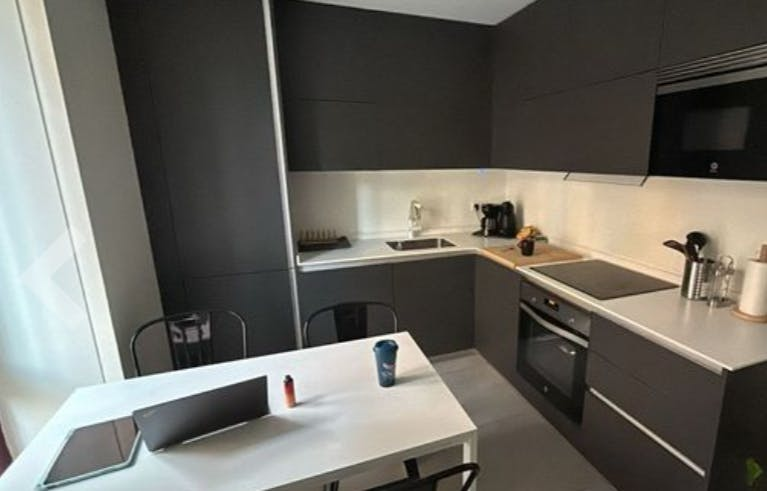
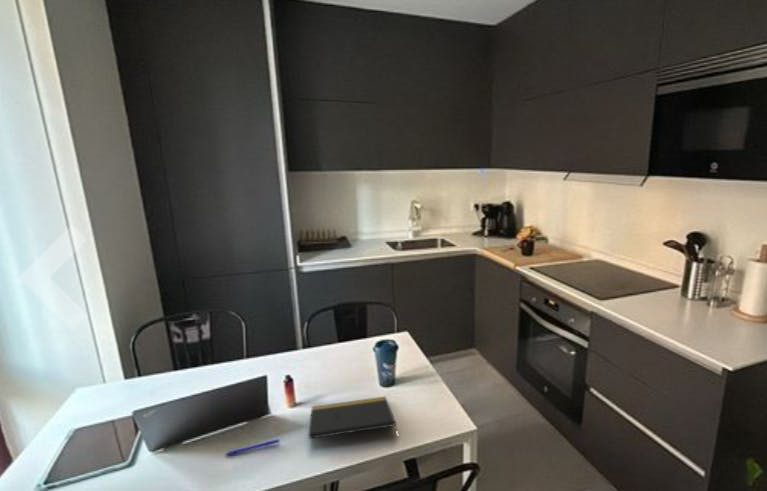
+ notepad (350, 415)
+ pen (252, 447)
